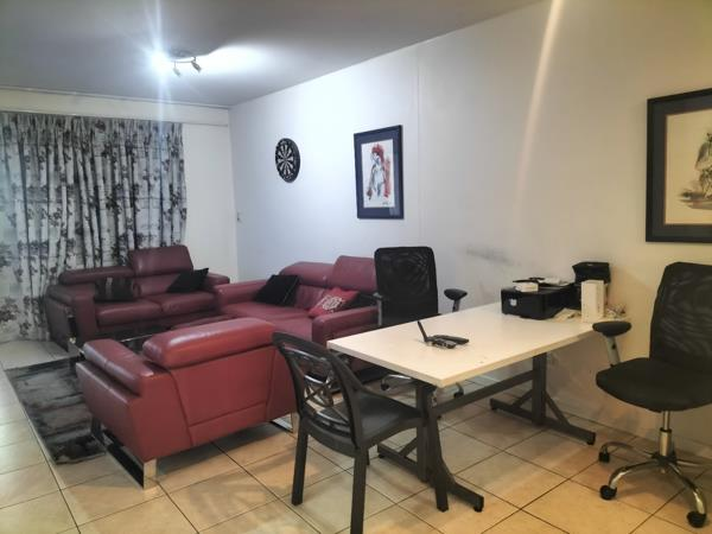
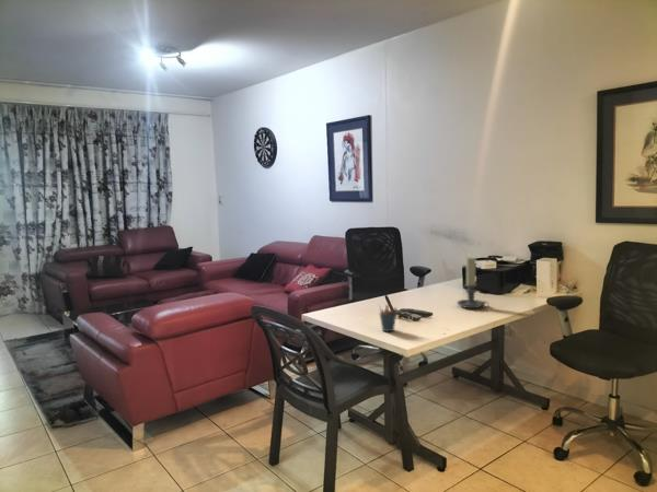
+ candle holder (473, 282)
+ pen holder (388, 317)
